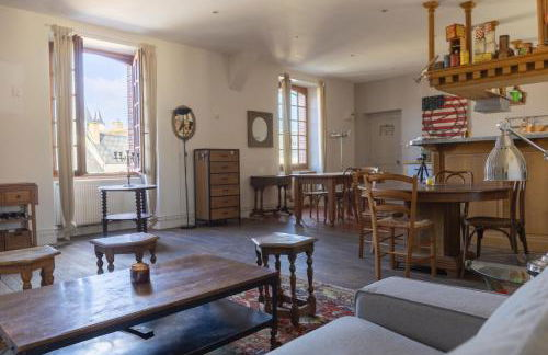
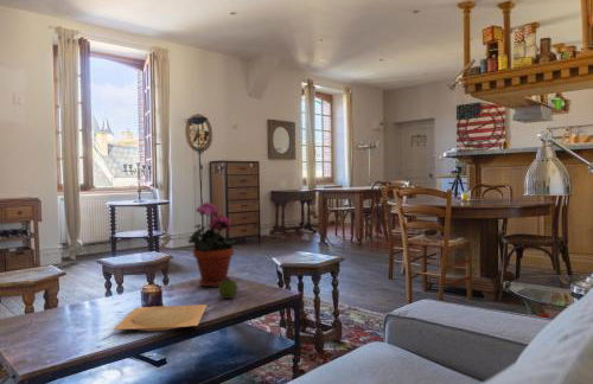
+ apple (228, 288)
+ potted plant (212, 243)
+ plate (164, 314)
